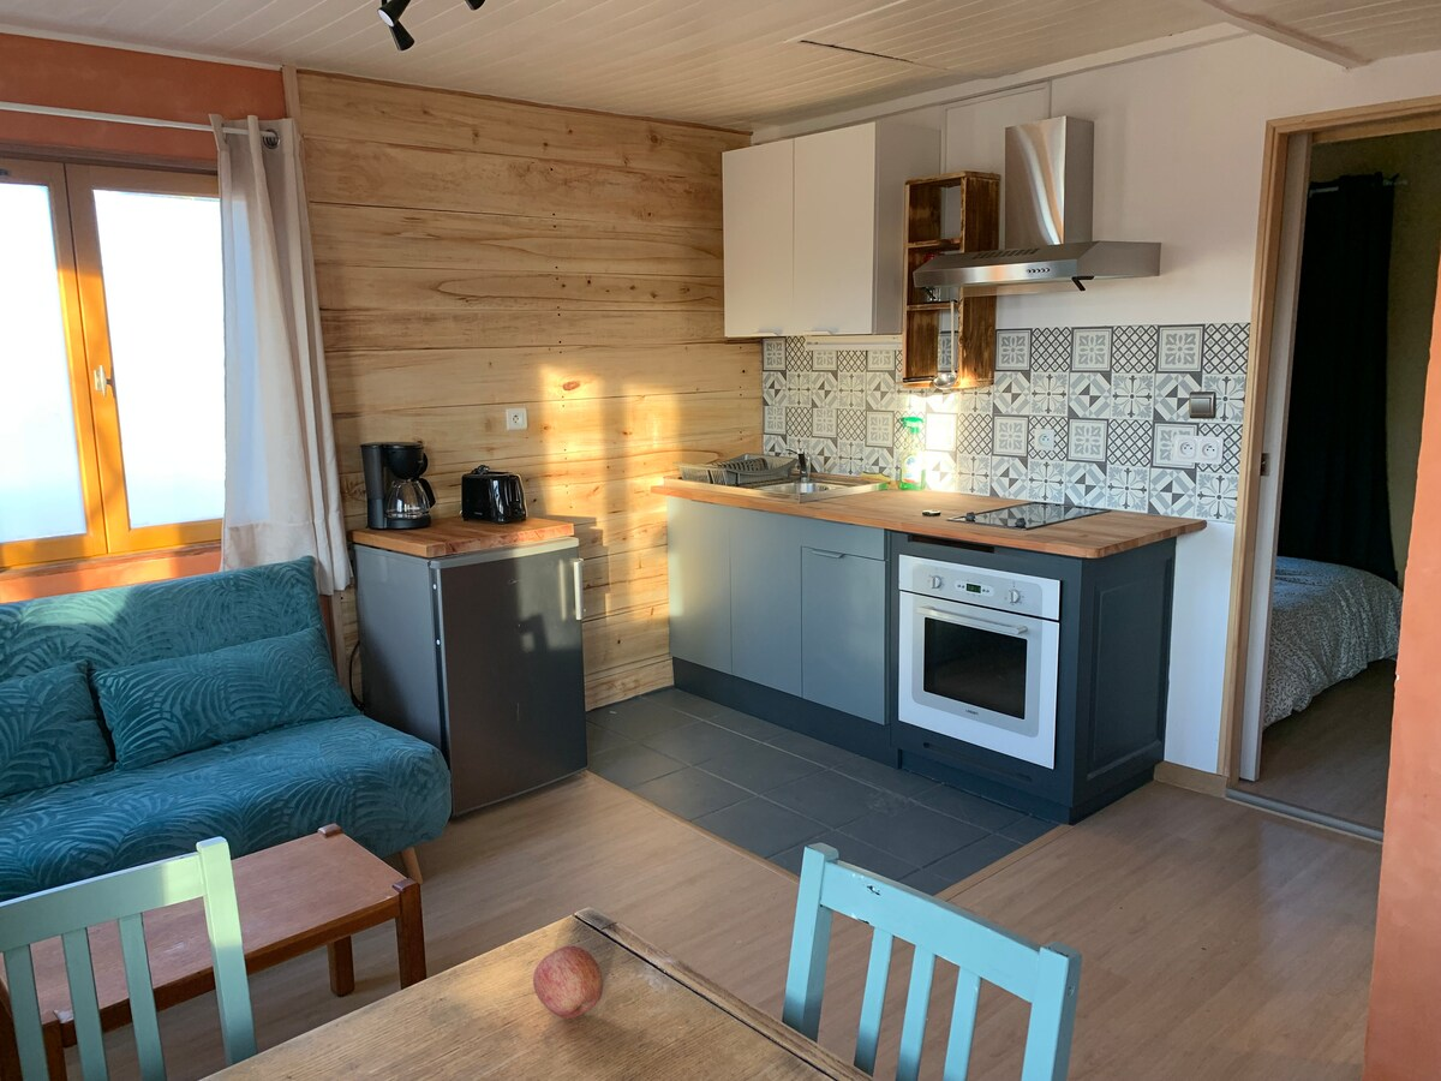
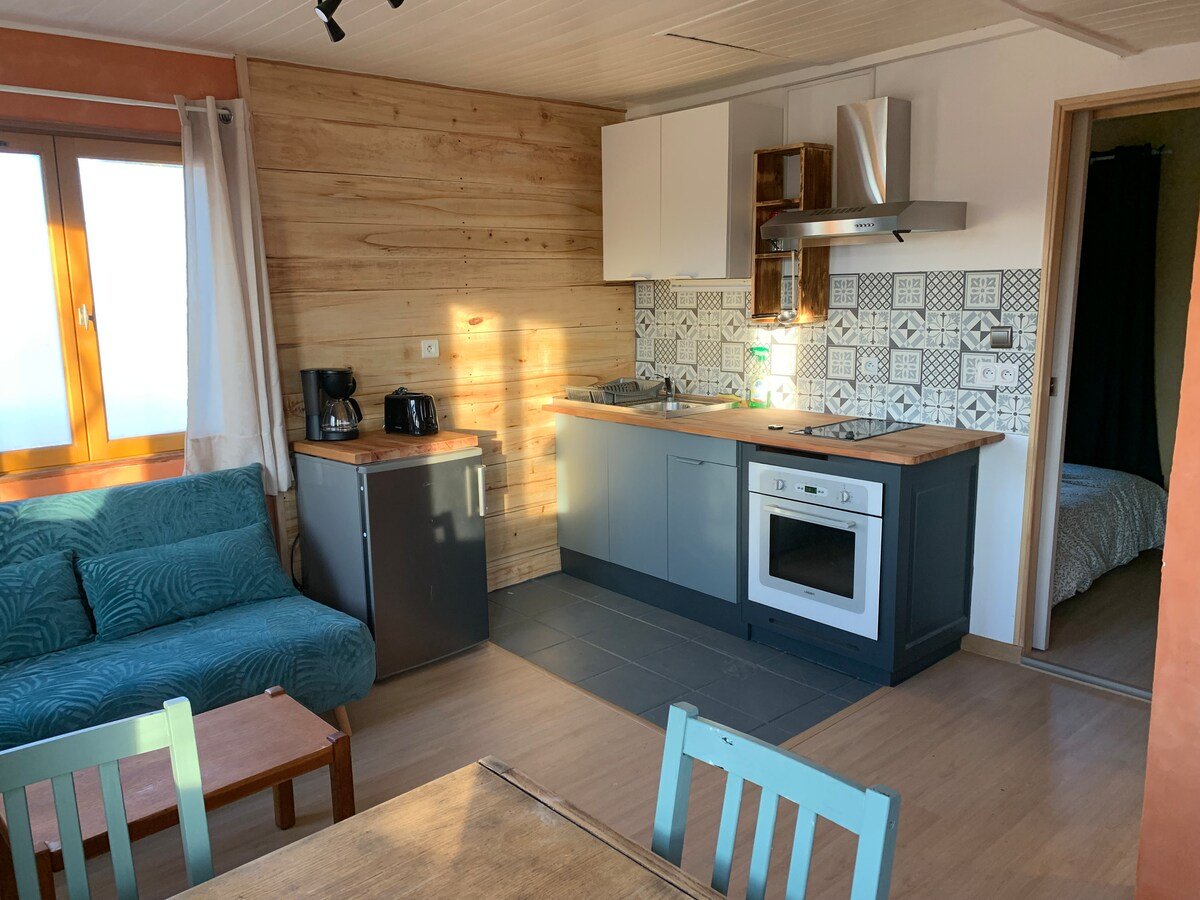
- fruit (568, 981)
